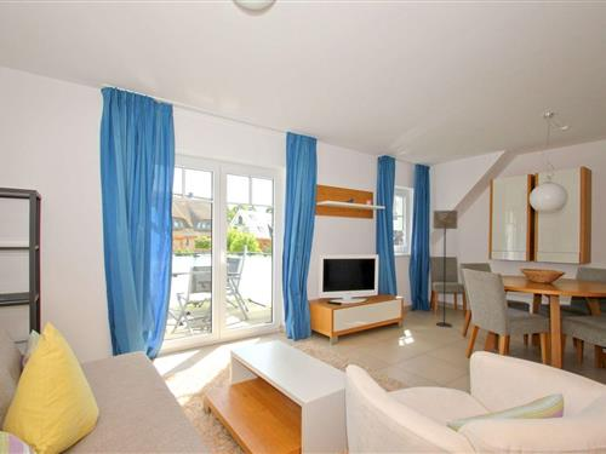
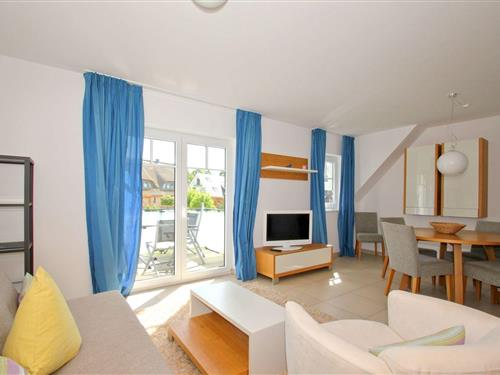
- floor lamp (444, 268)
